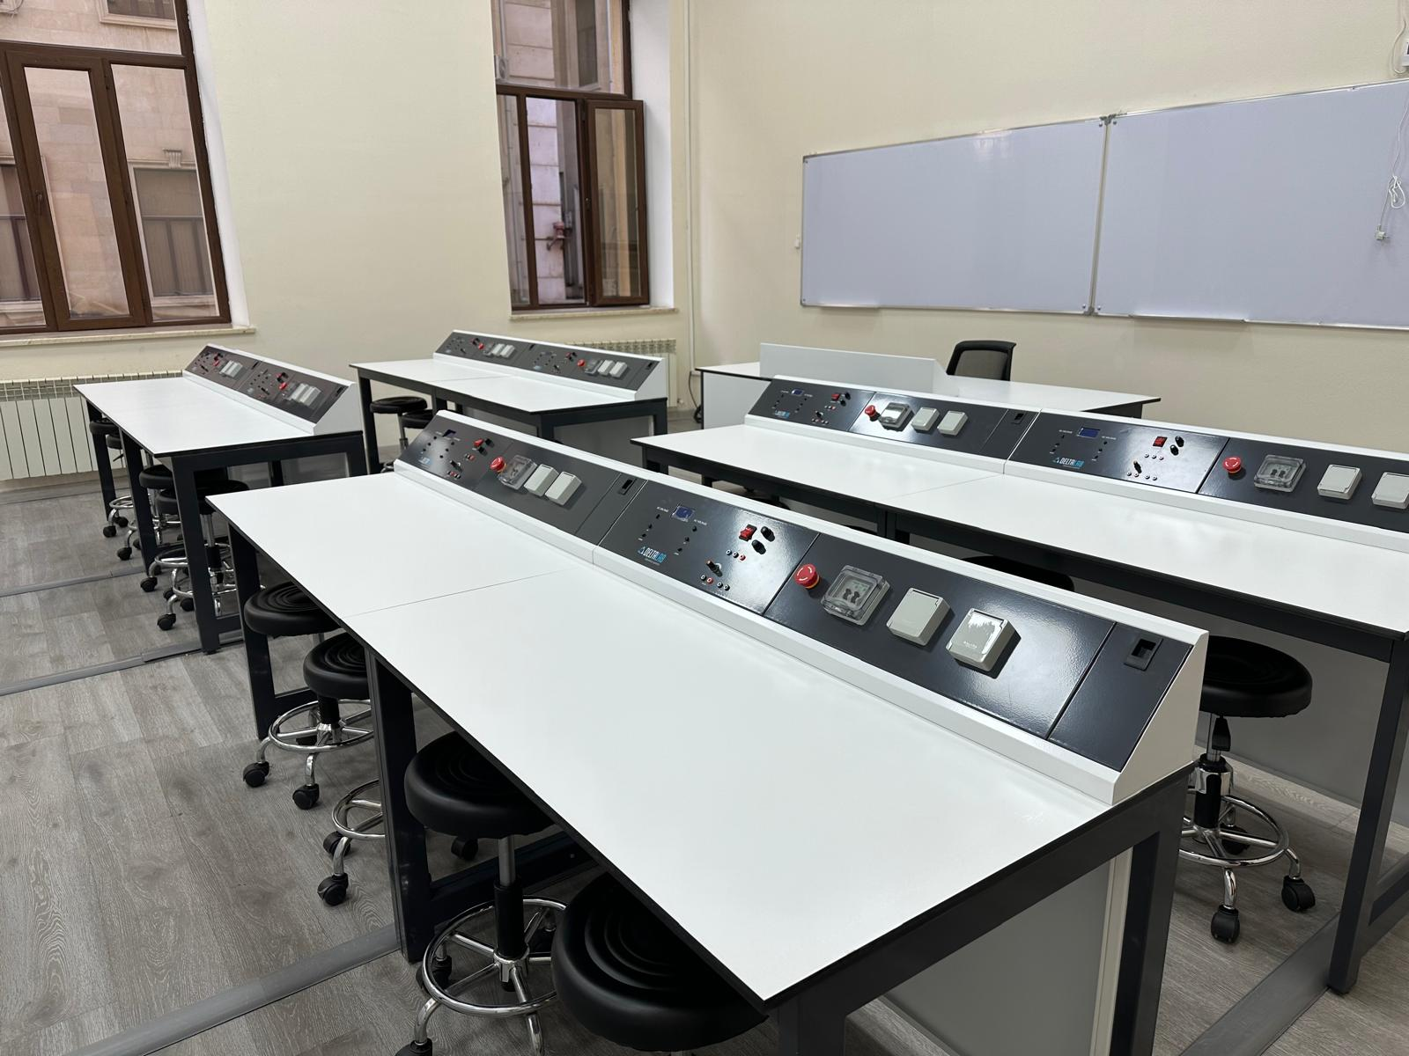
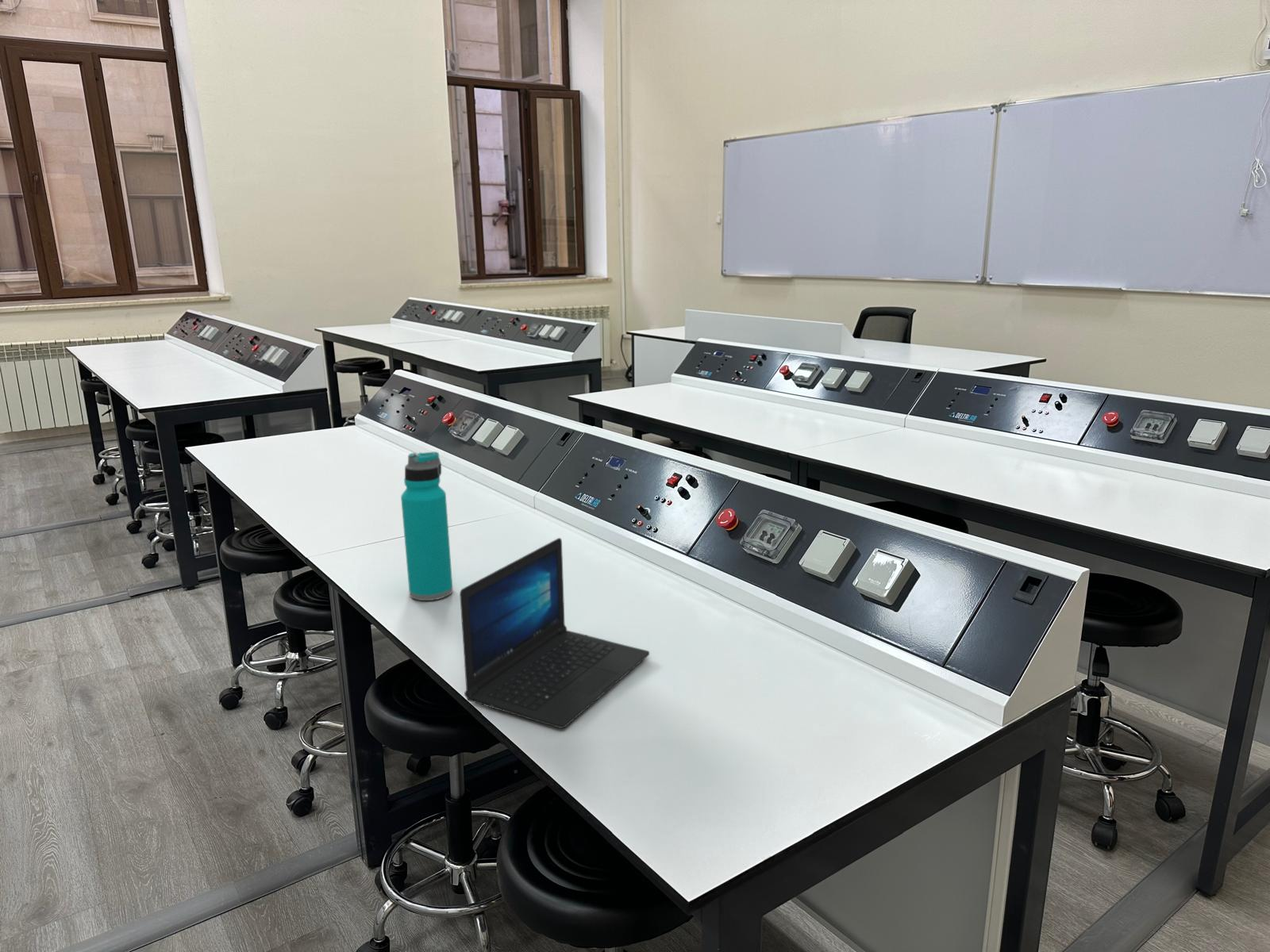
+ laptop (559, 624)
+ water bottle (425, 524)
